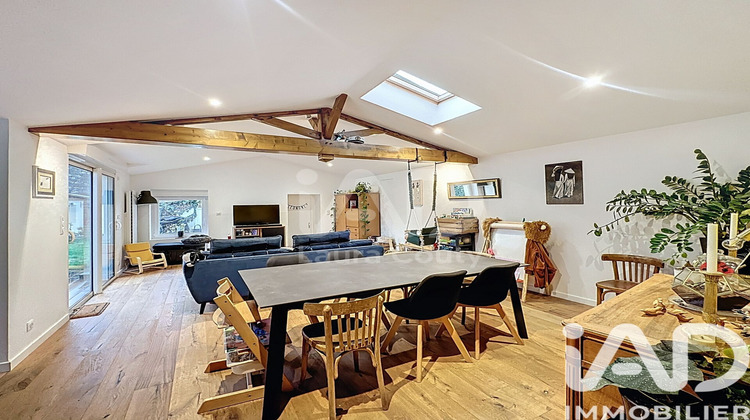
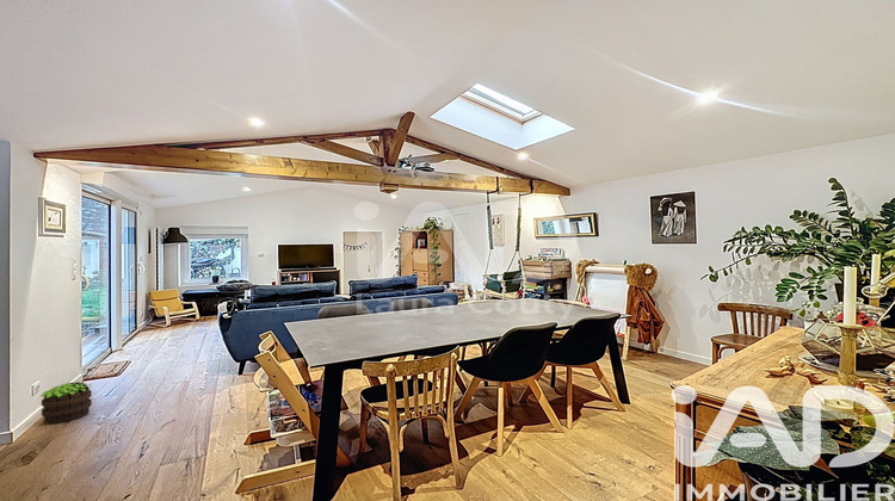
+ potted plant (67, 400)
